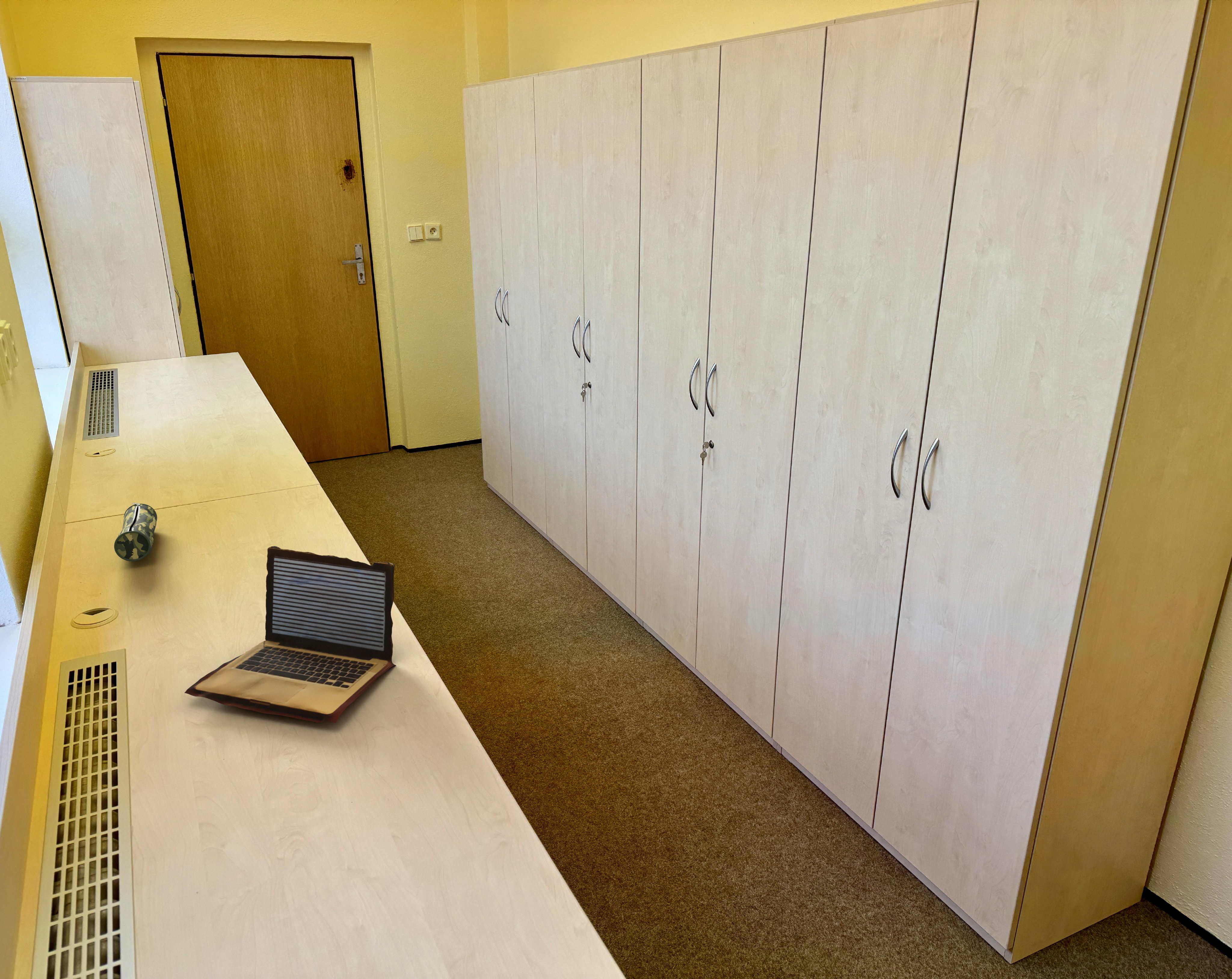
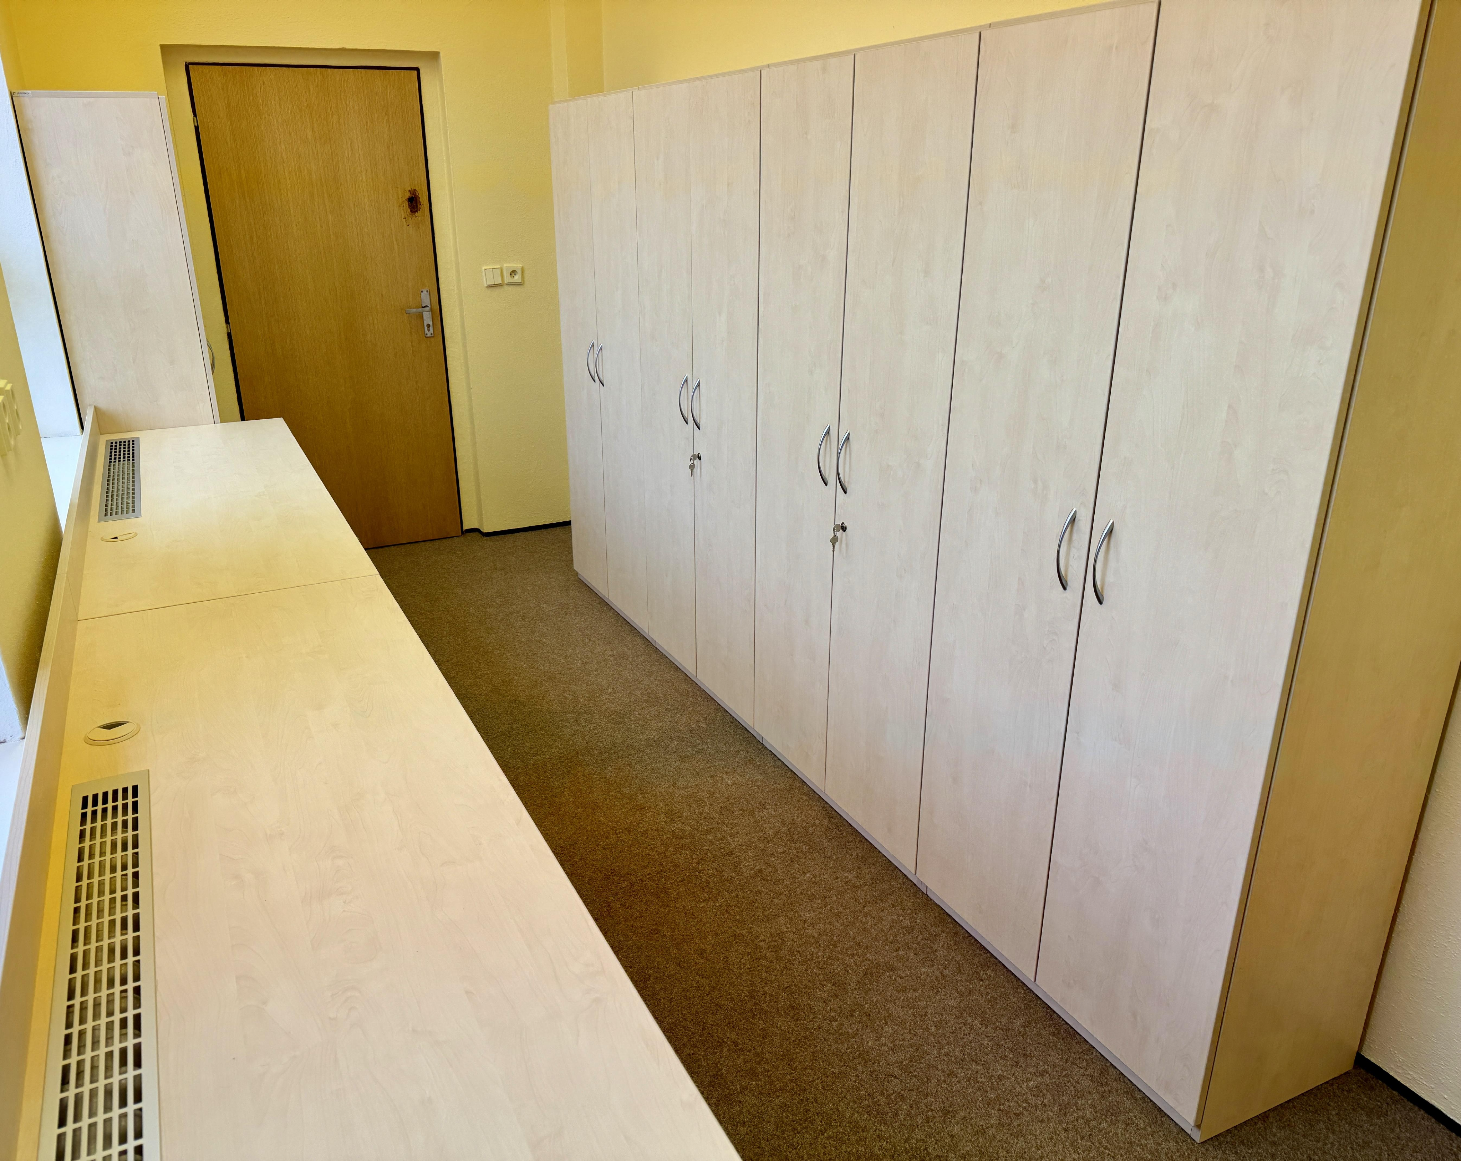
- laptop (294, 629)
- pencil case (137, 532)
